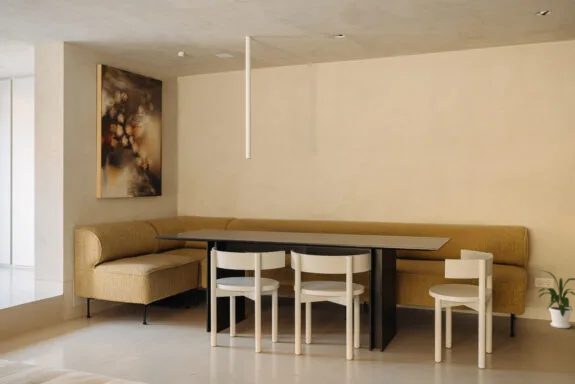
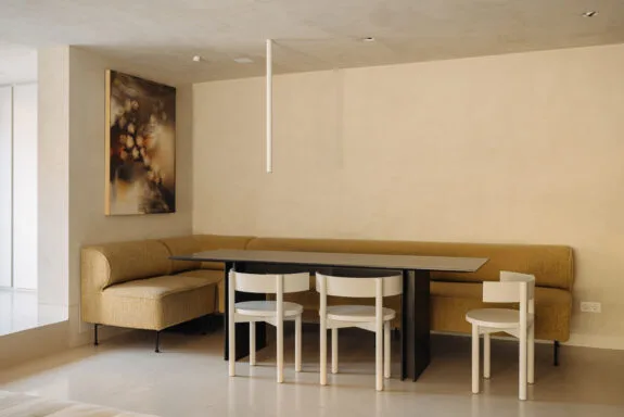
- house plant (559, 299)
